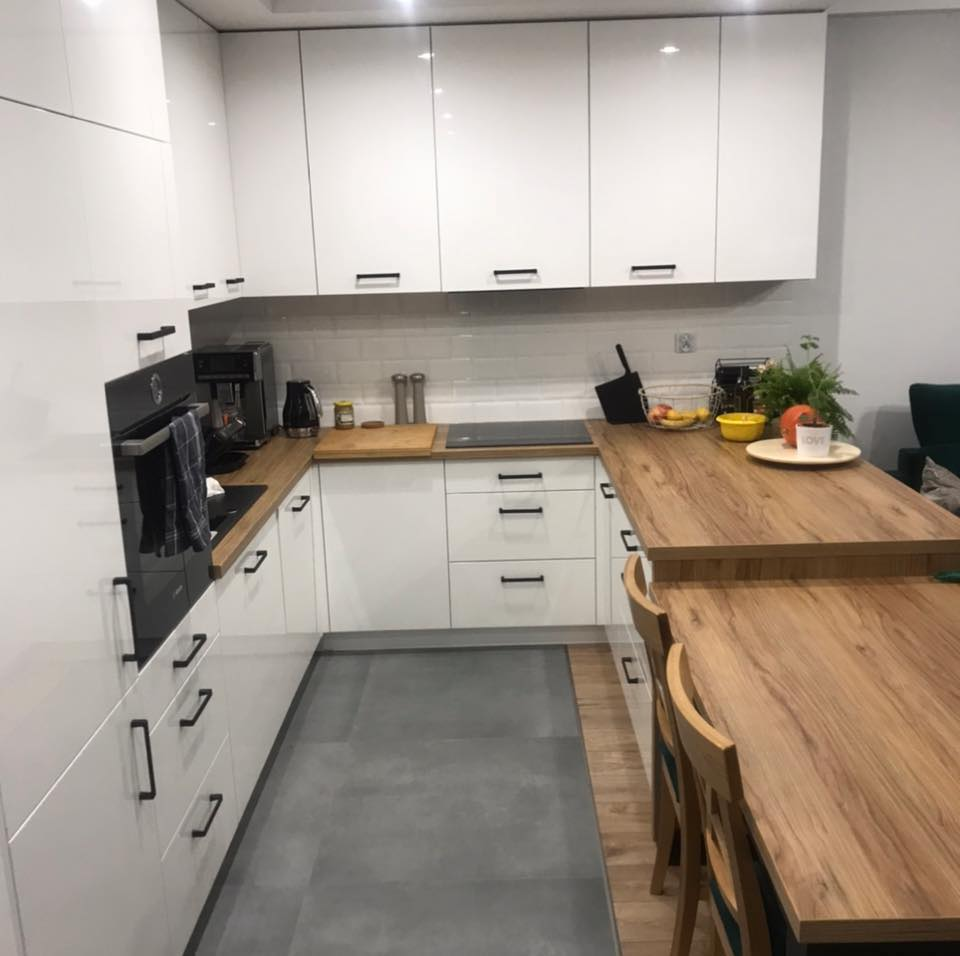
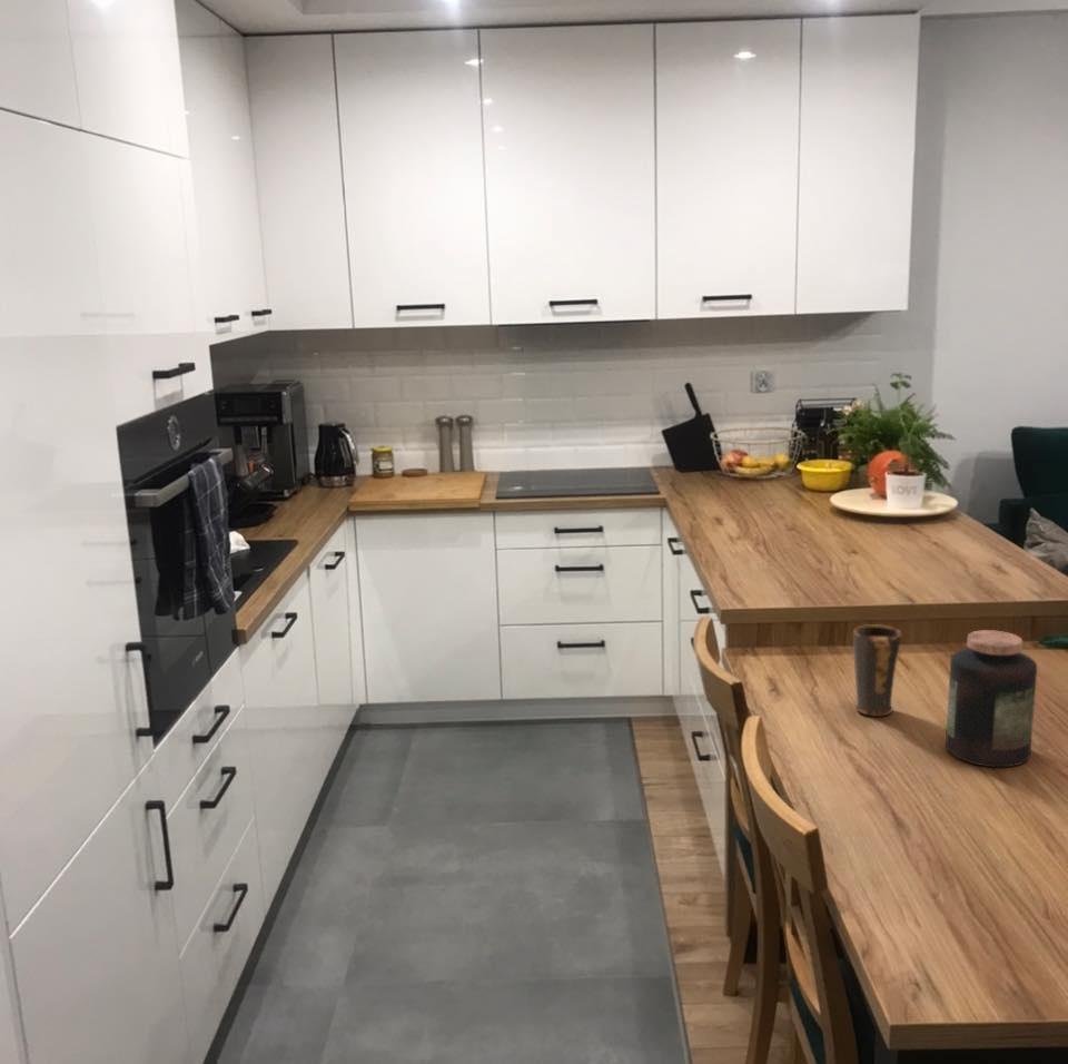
+ jar (990, 694)
+ mug (877, 672)
